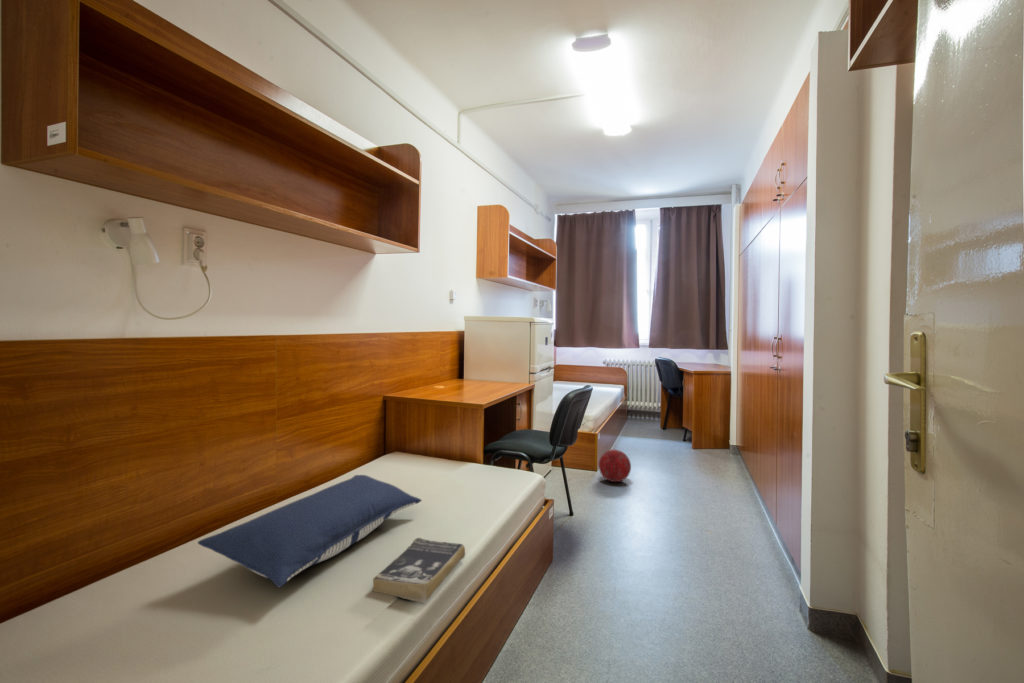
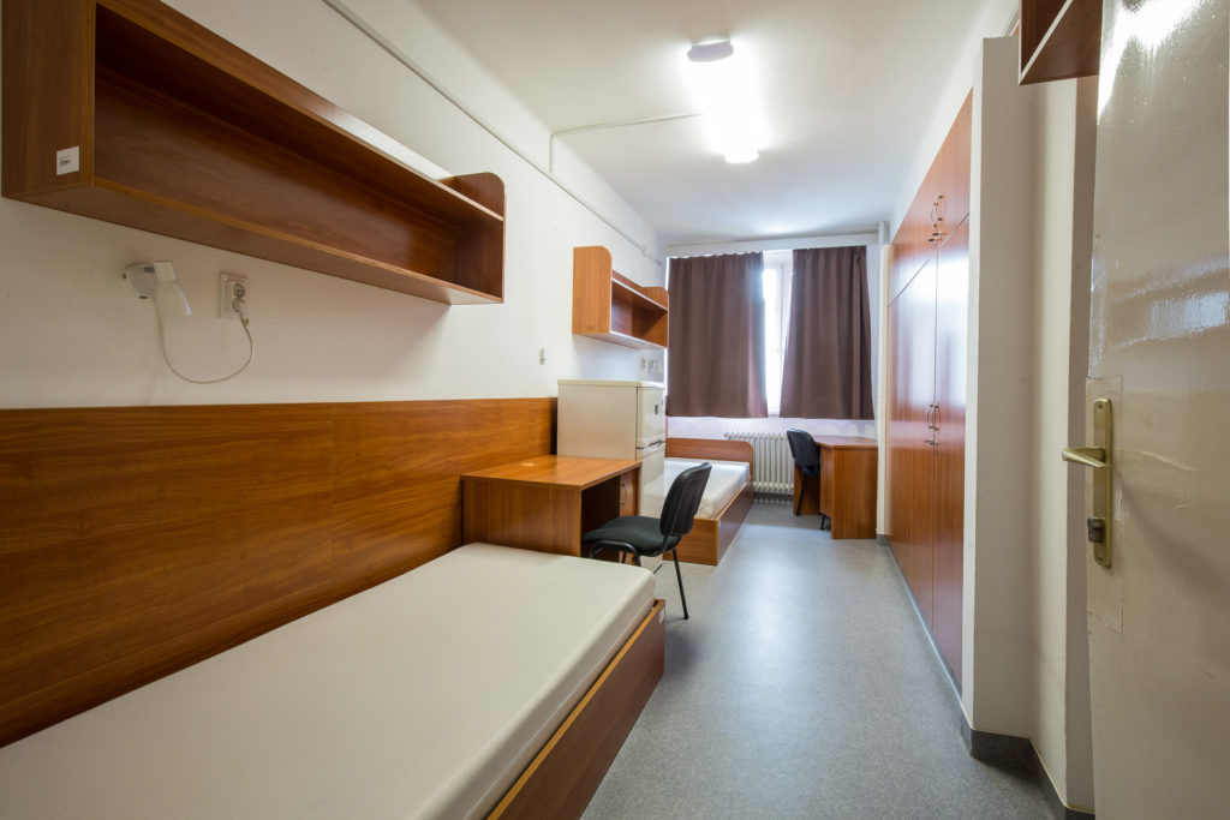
- pillow (327, 518)
- book (421, 567)
- ball (614, 465)
